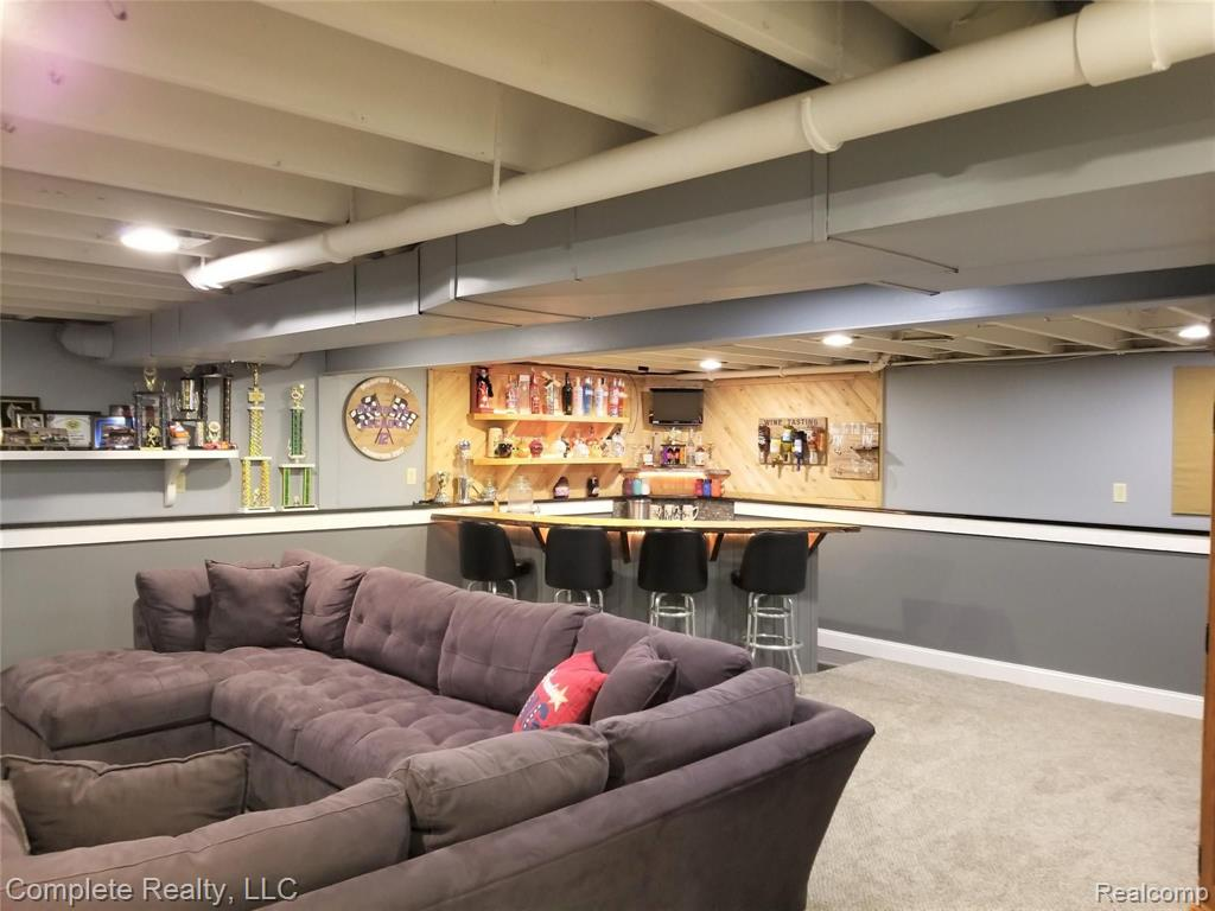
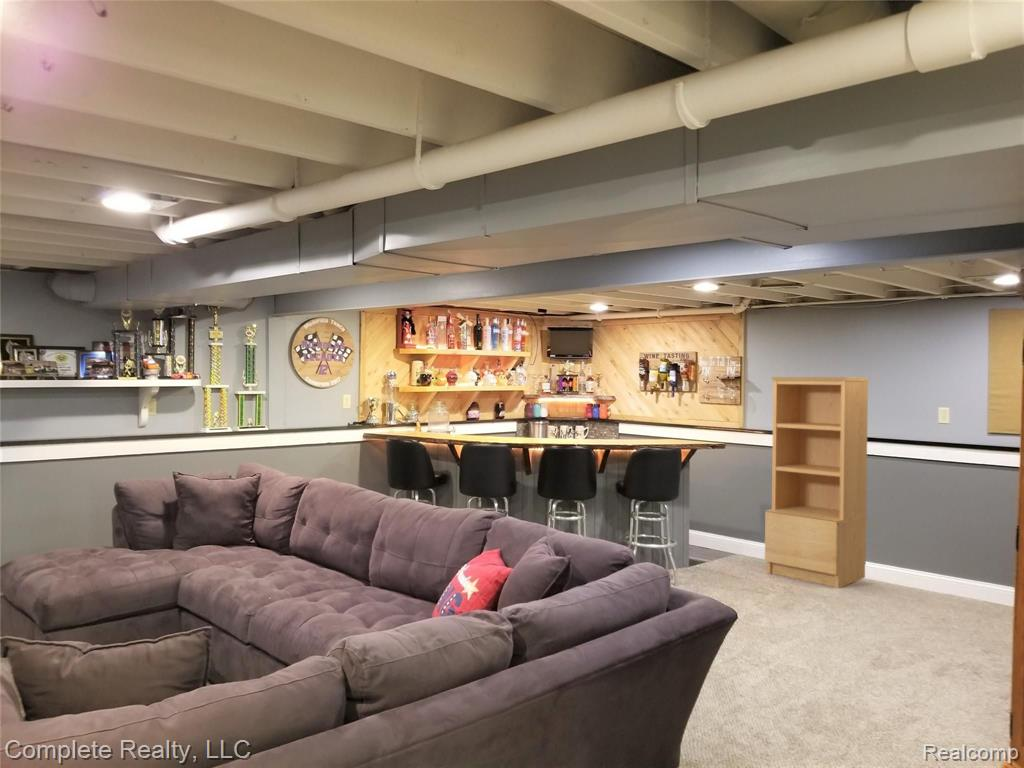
+ bookcase (815, 476)
